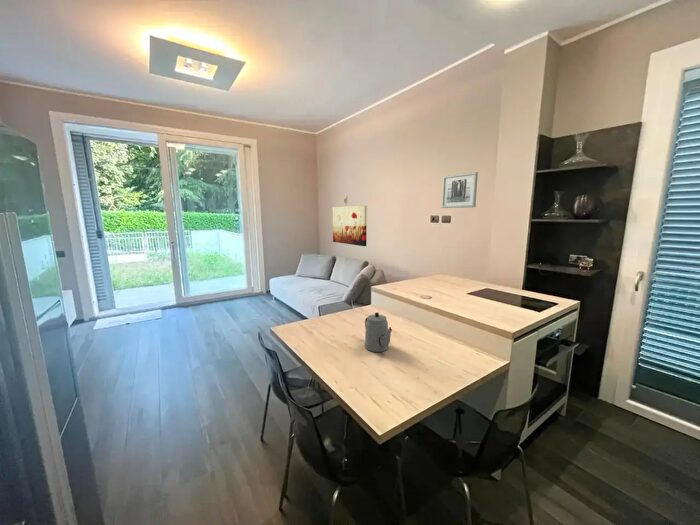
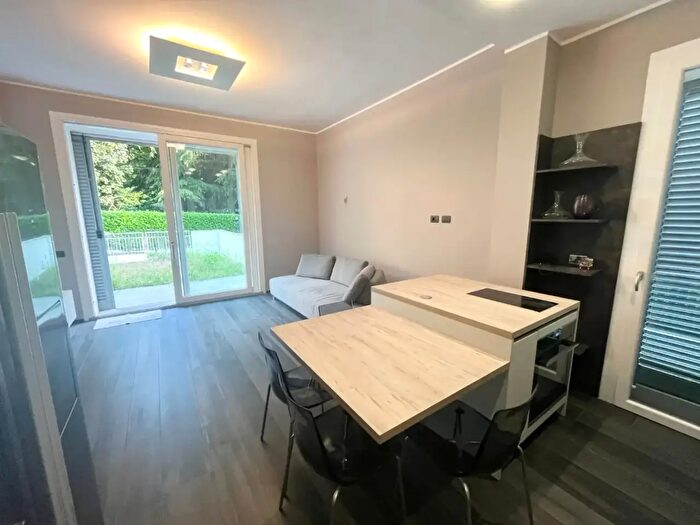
- teapot (377, 330)
- wall art (348, 225)
- wall art (458, 191)
